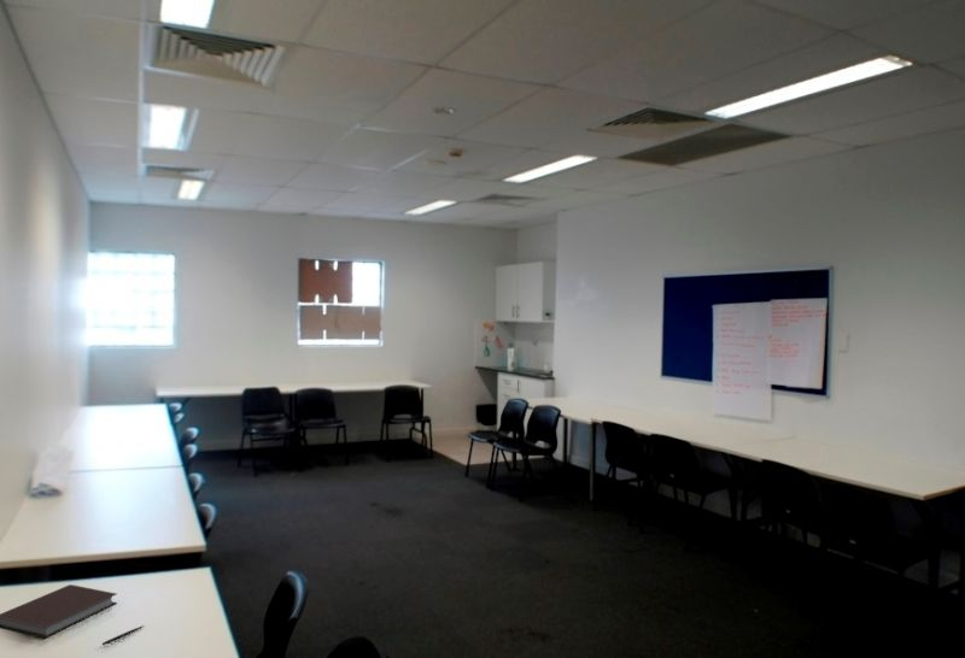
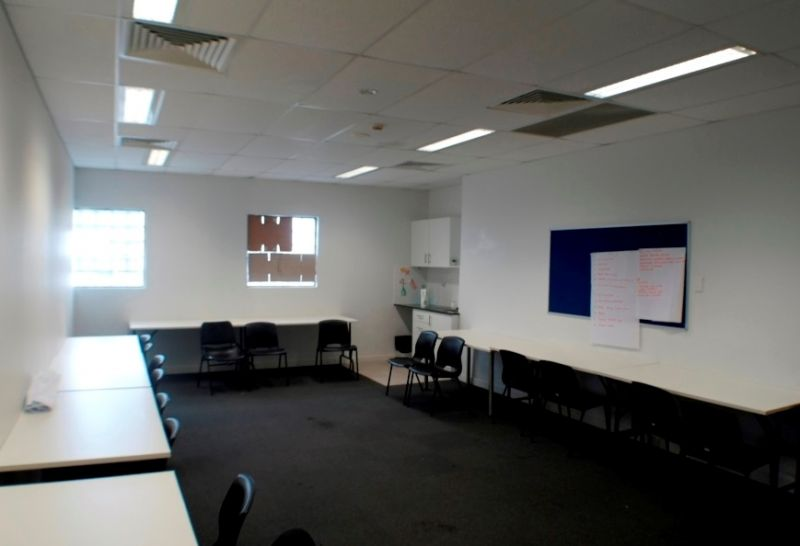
- notebook (57, 609)
- pen (124, 634)
